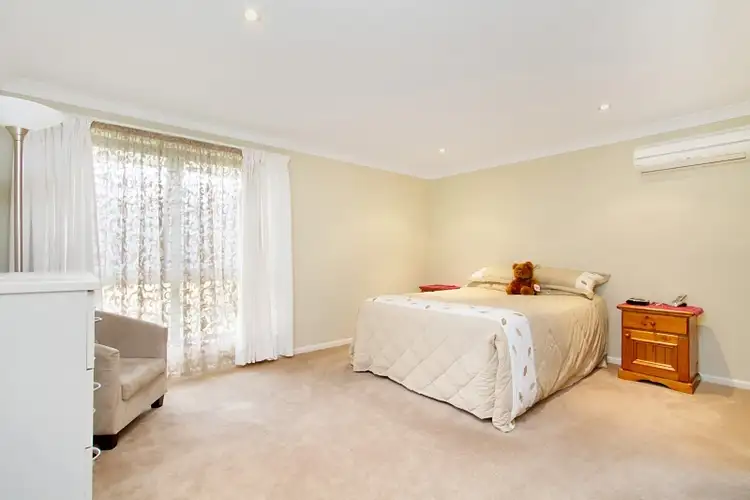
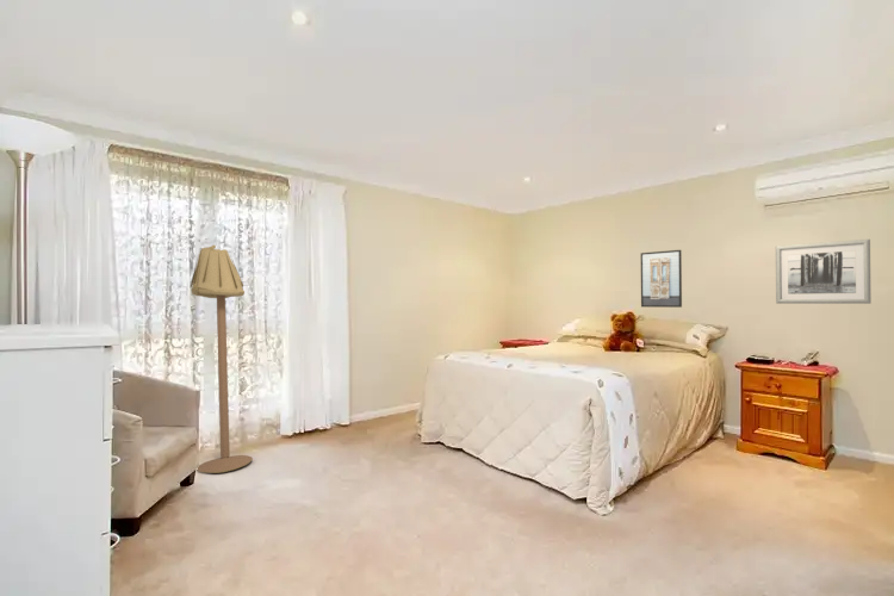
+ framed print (660, 279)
+ floor lamp (219, 354)
+ wall art (820, 273)
